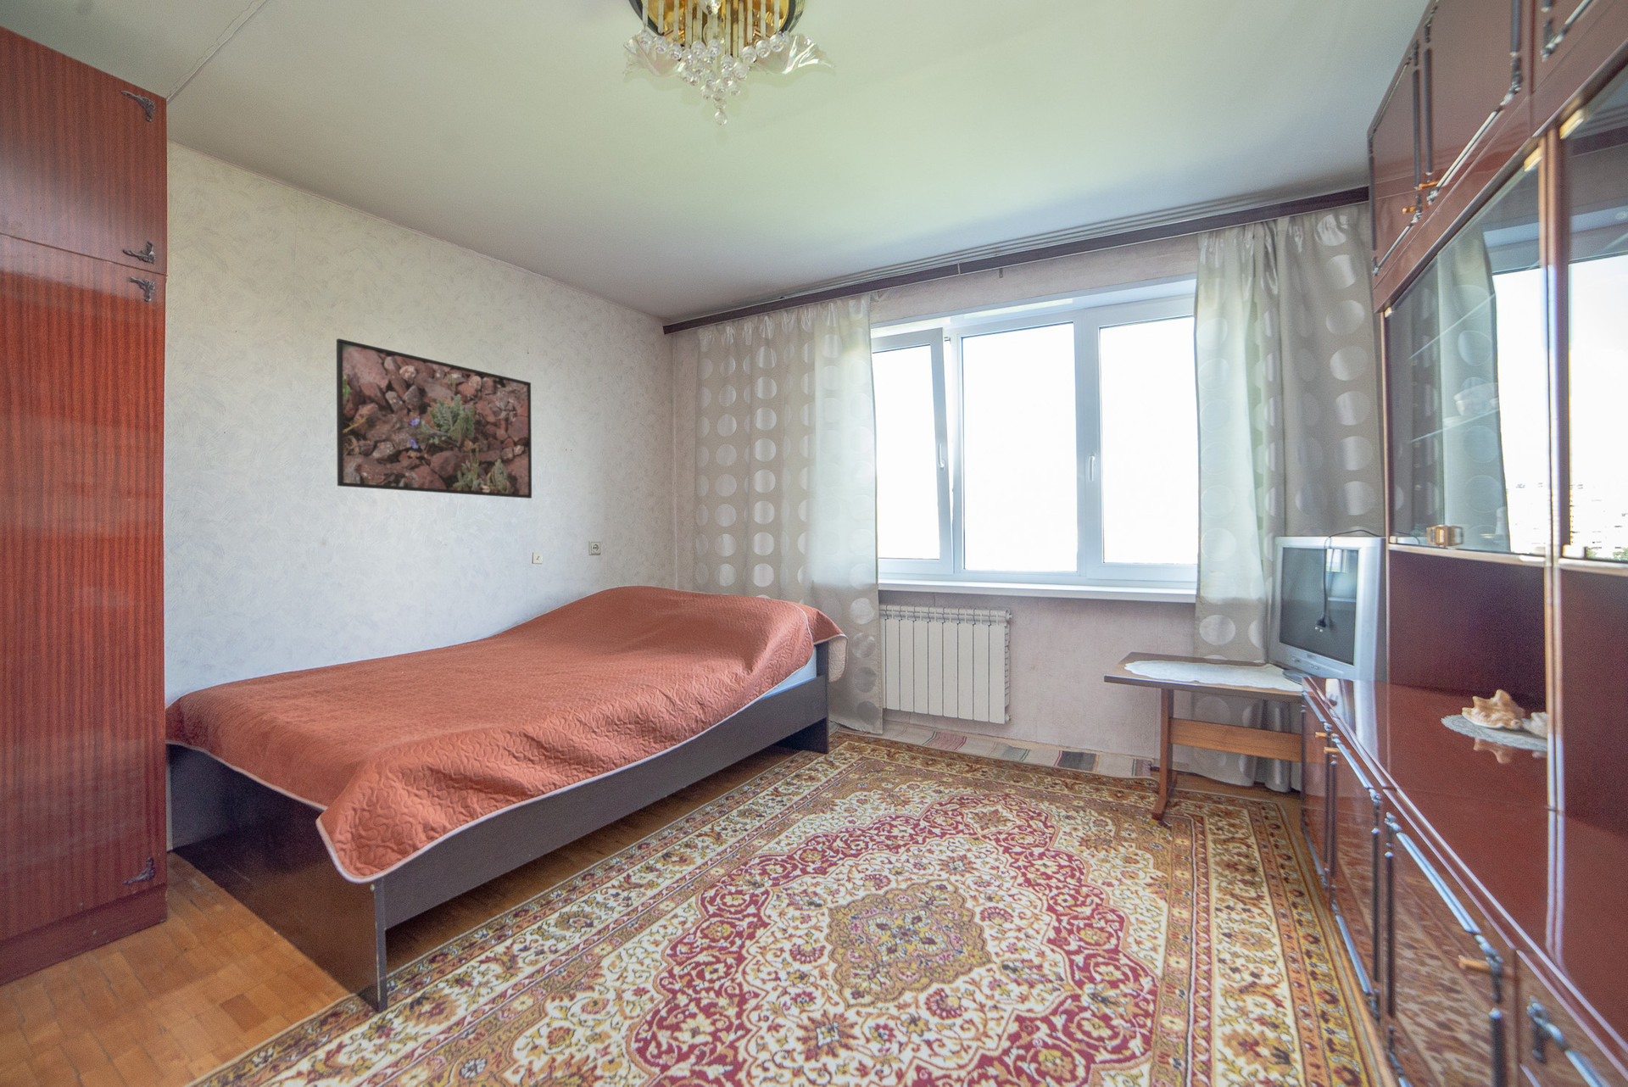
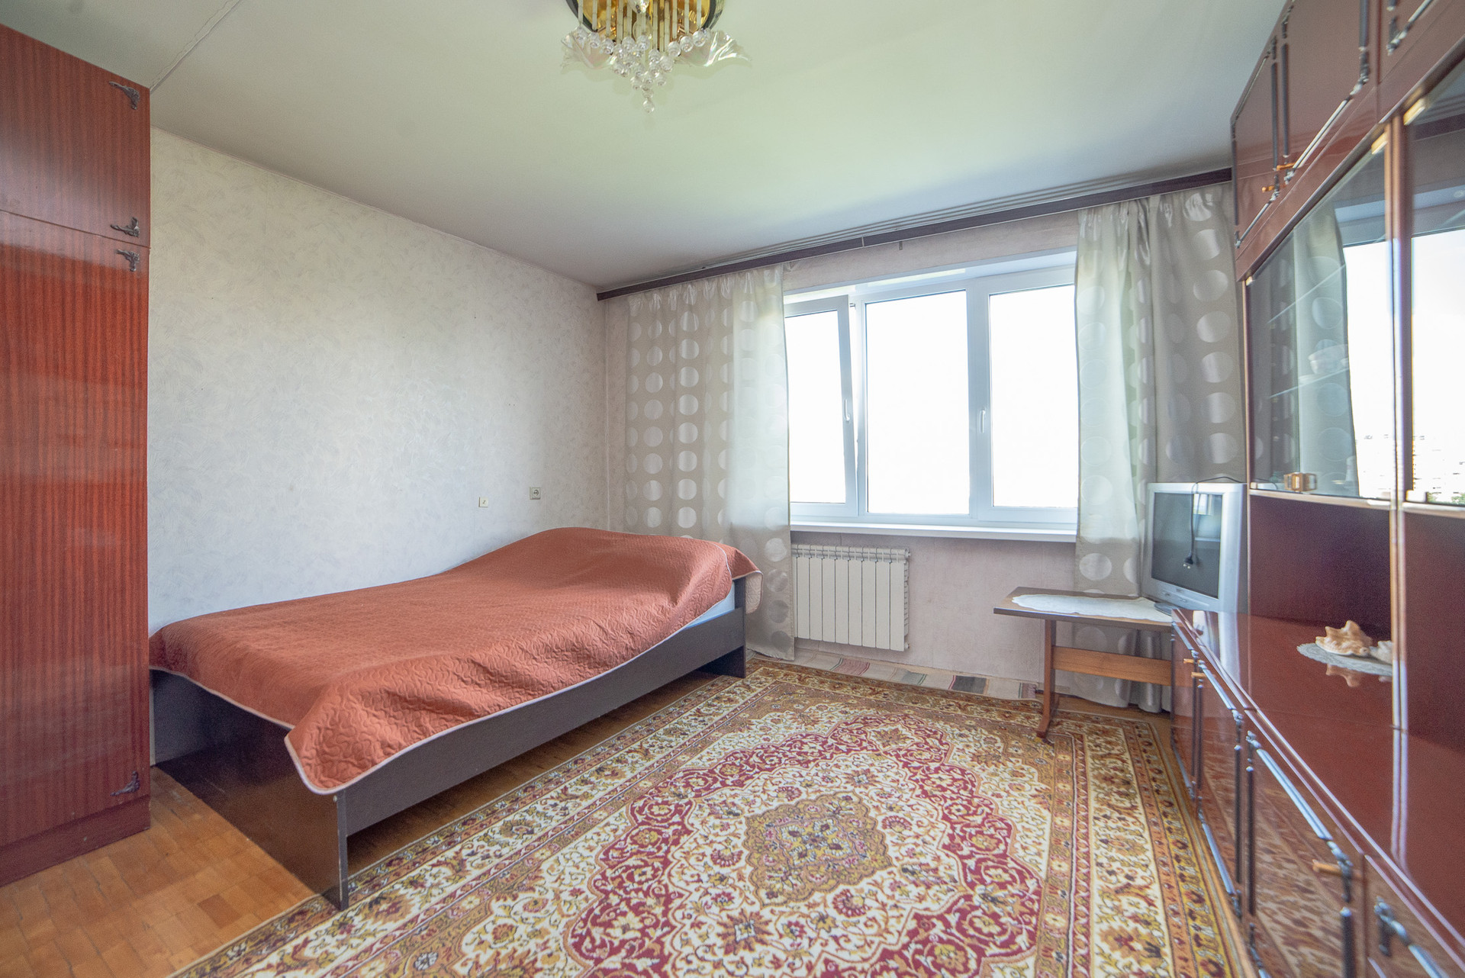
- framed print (445, 427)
